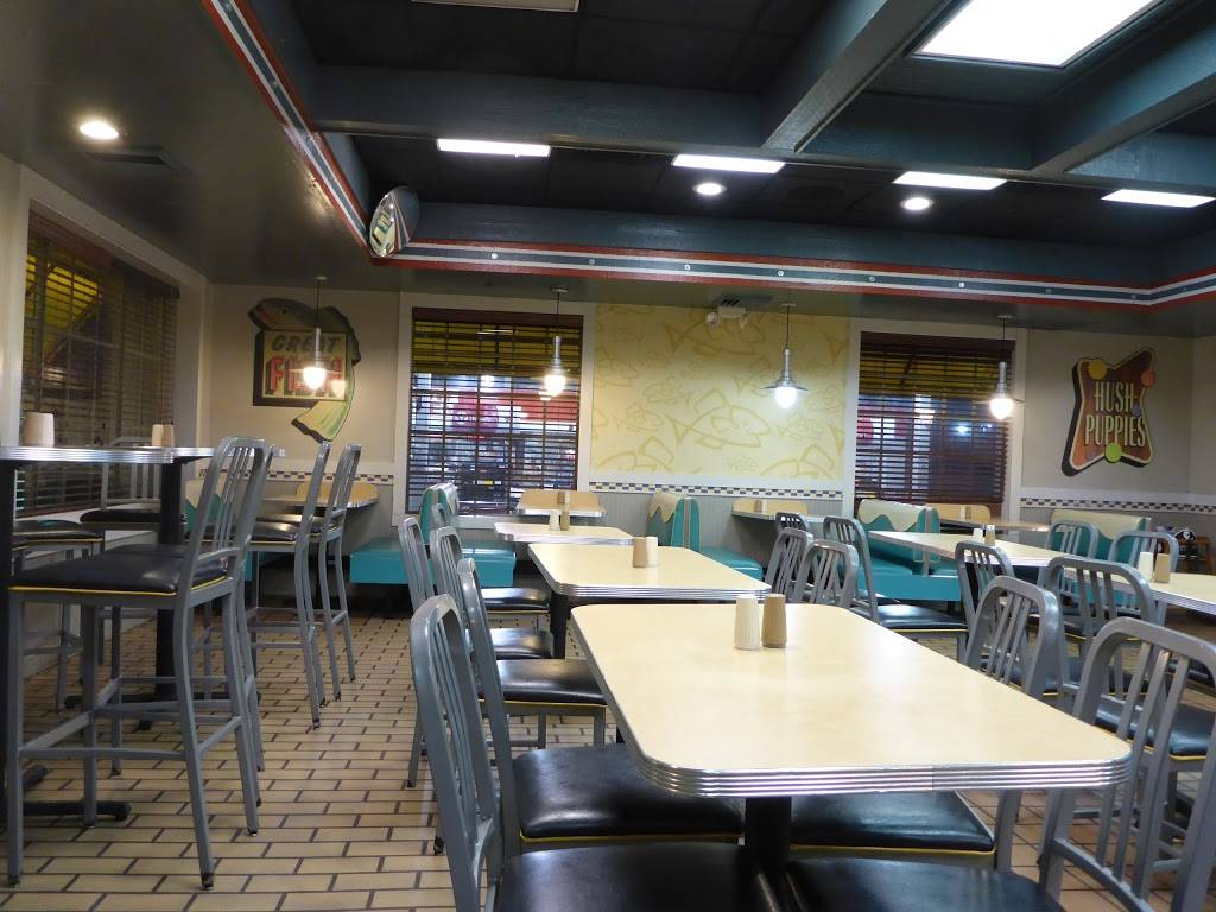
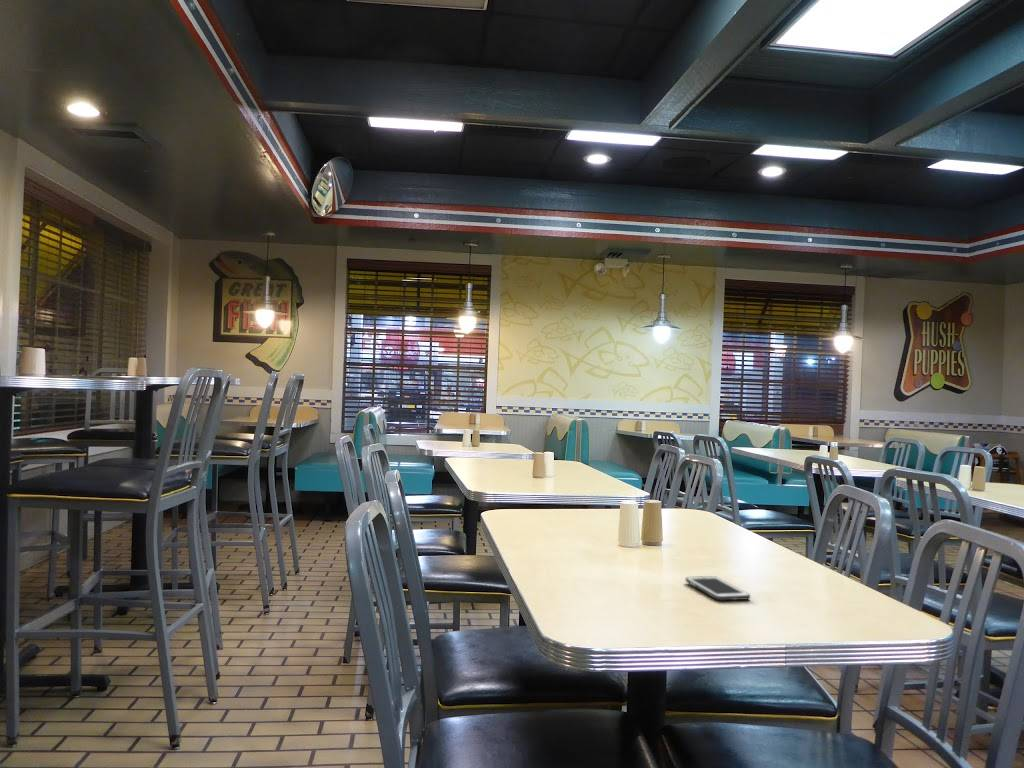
+ cell phone (716, 588)
